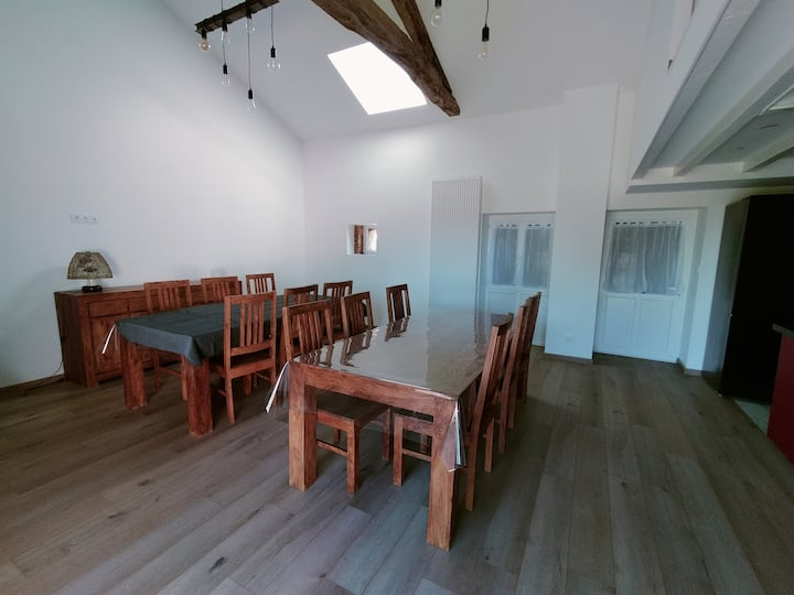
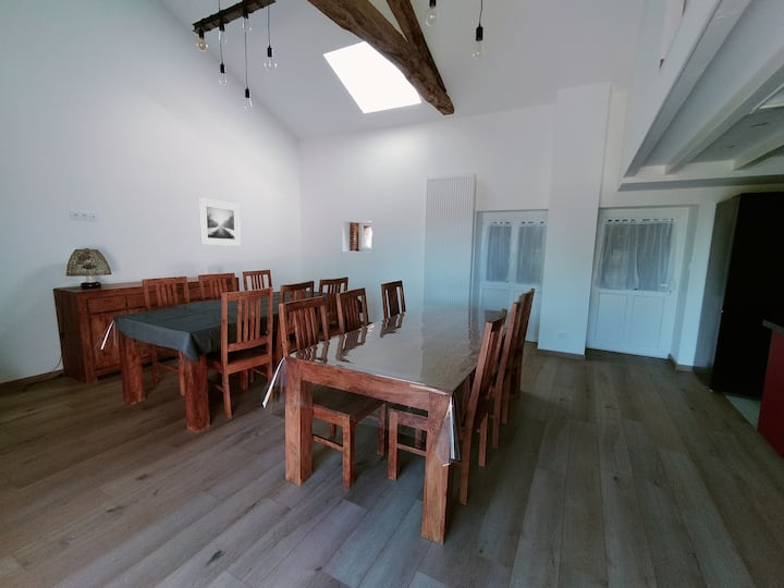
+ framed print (220, 223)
